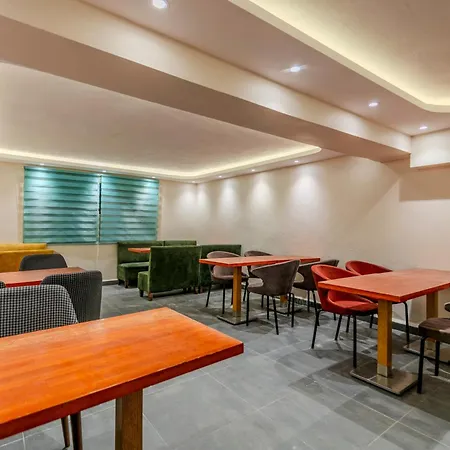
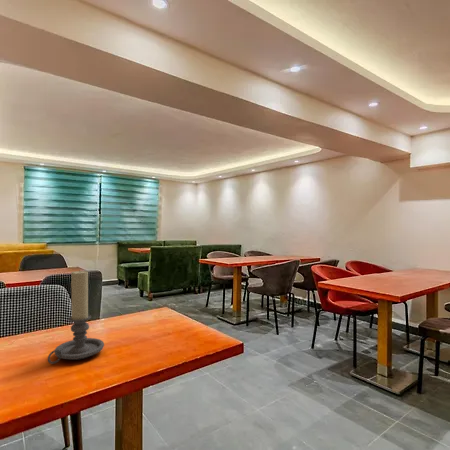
+ candle holder (75, 313)
